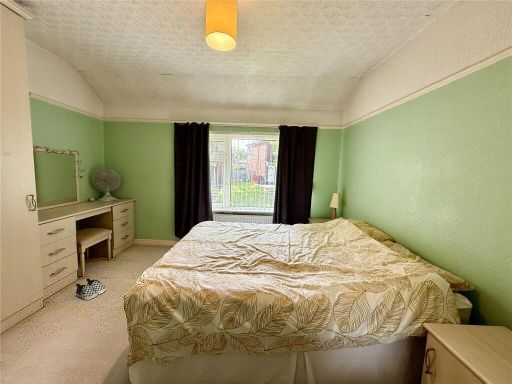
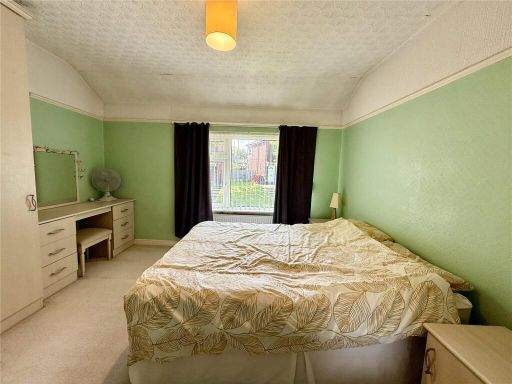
- shoe (90, 287)
